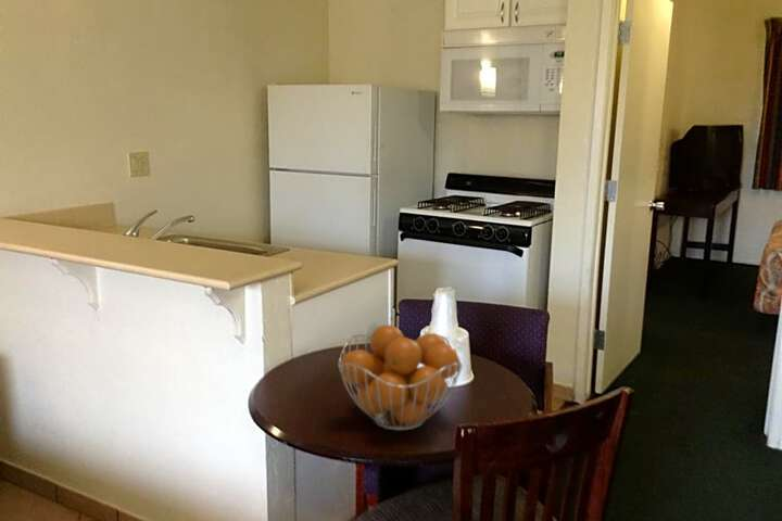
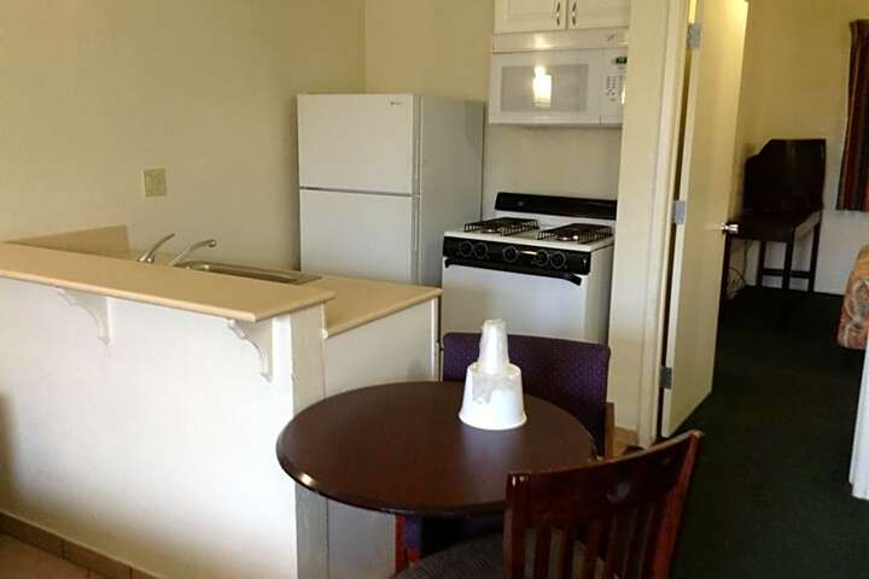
- fruit basket (400, 376)
